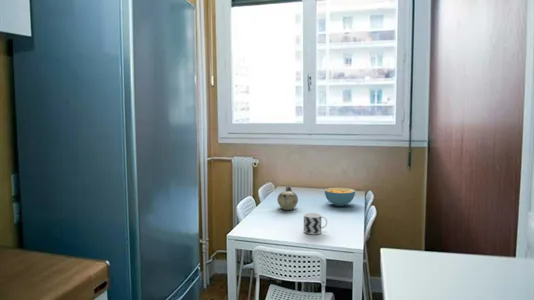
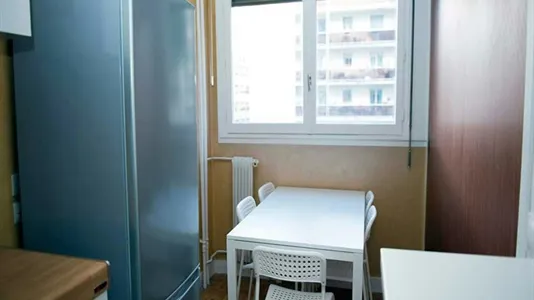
- cup (315, 223)
- cereal bowl (339, 197)
- teapot (287, 198)
